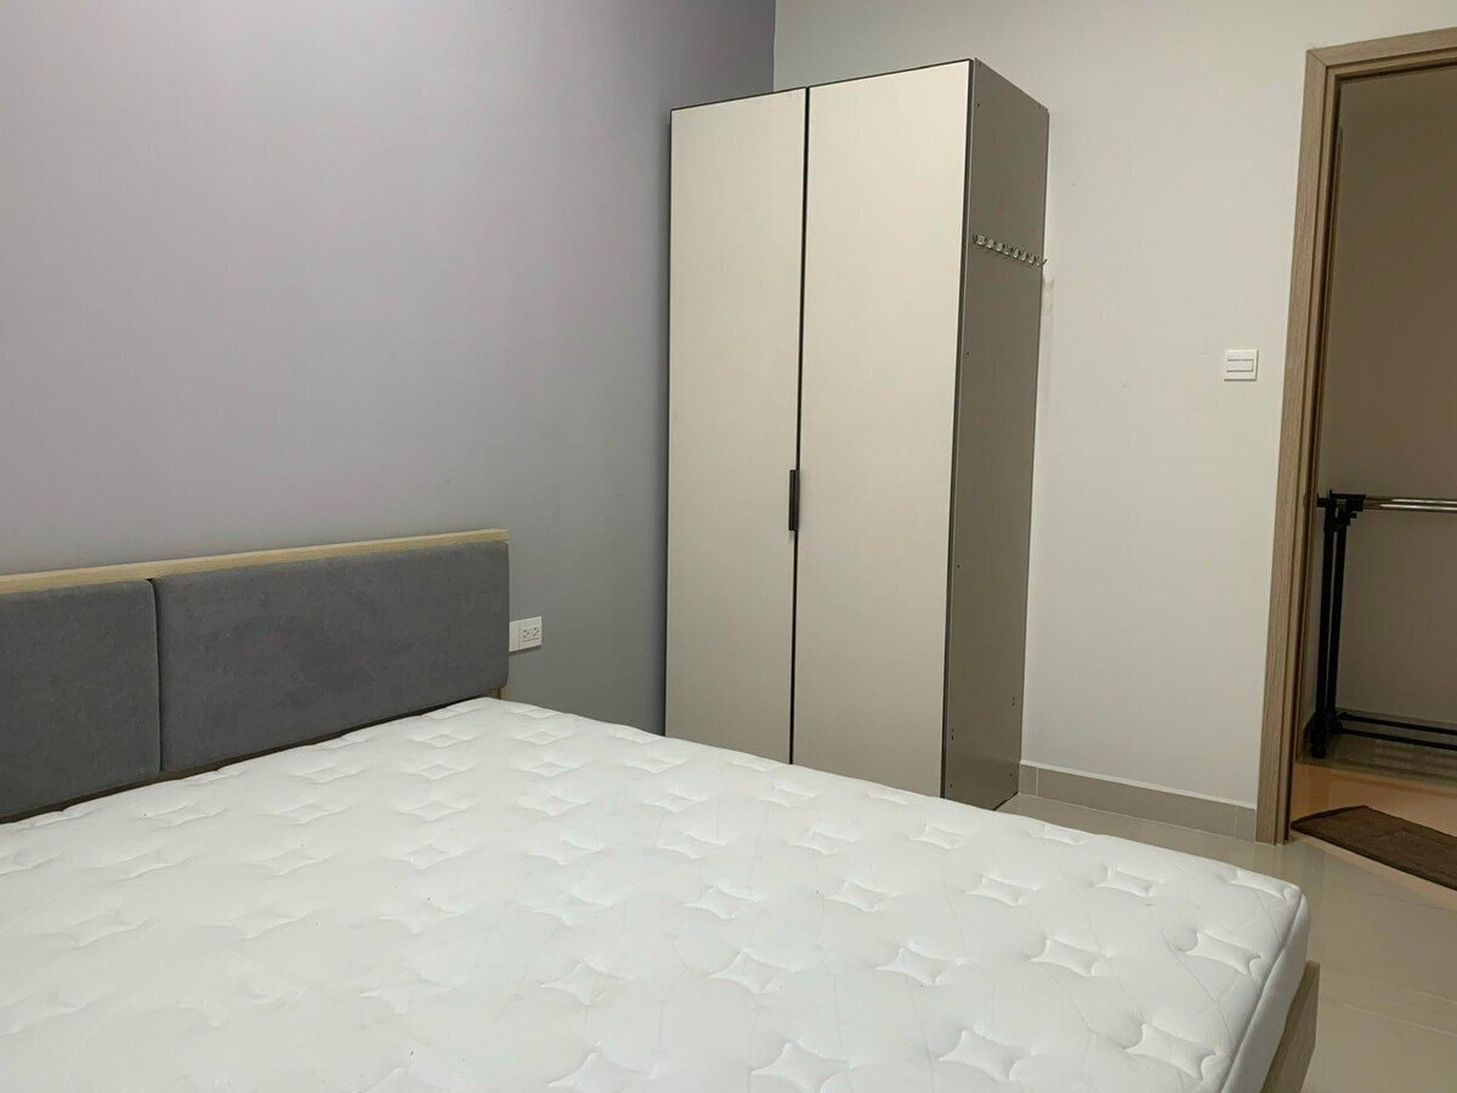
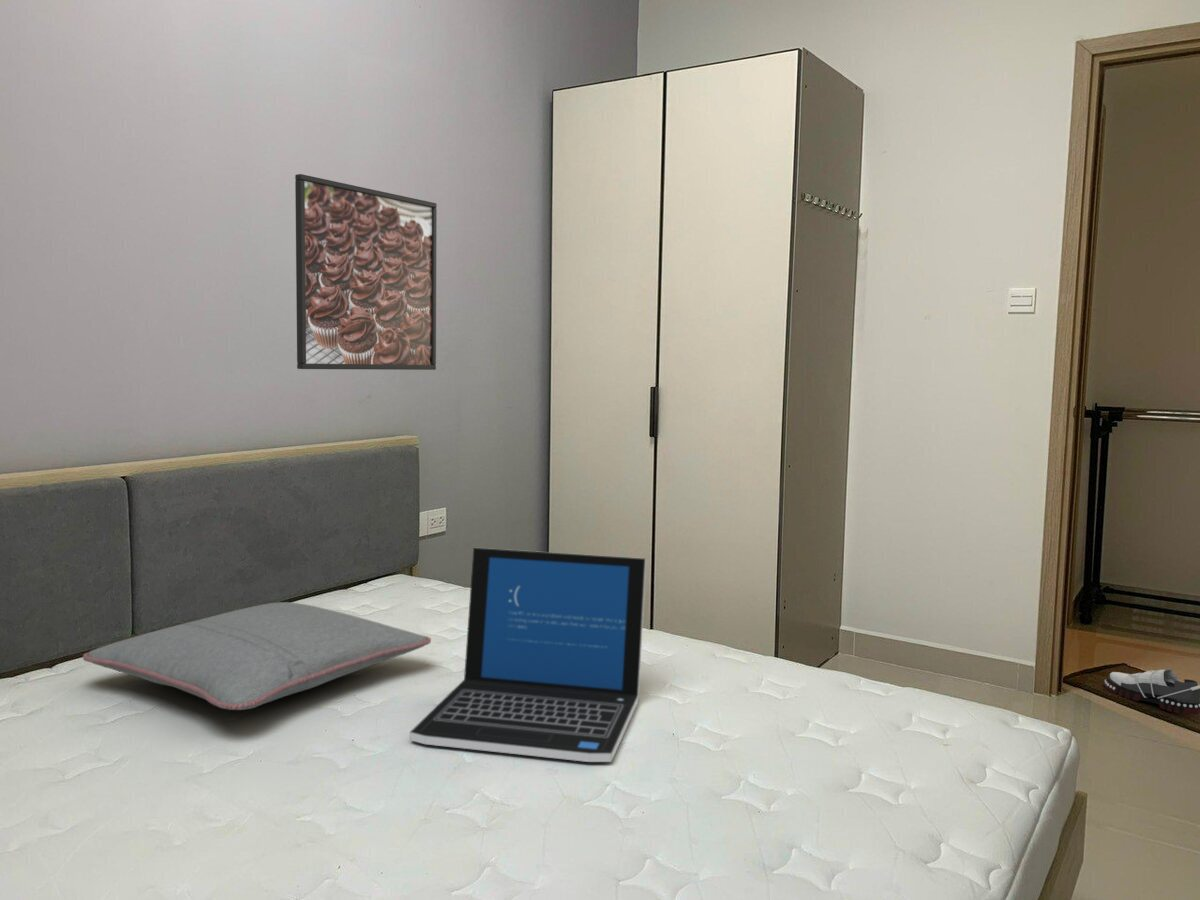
+ laptop (535, 644)
+ pillow (264, 648)
+ shoe (1151, 682)
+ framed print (371, 280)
